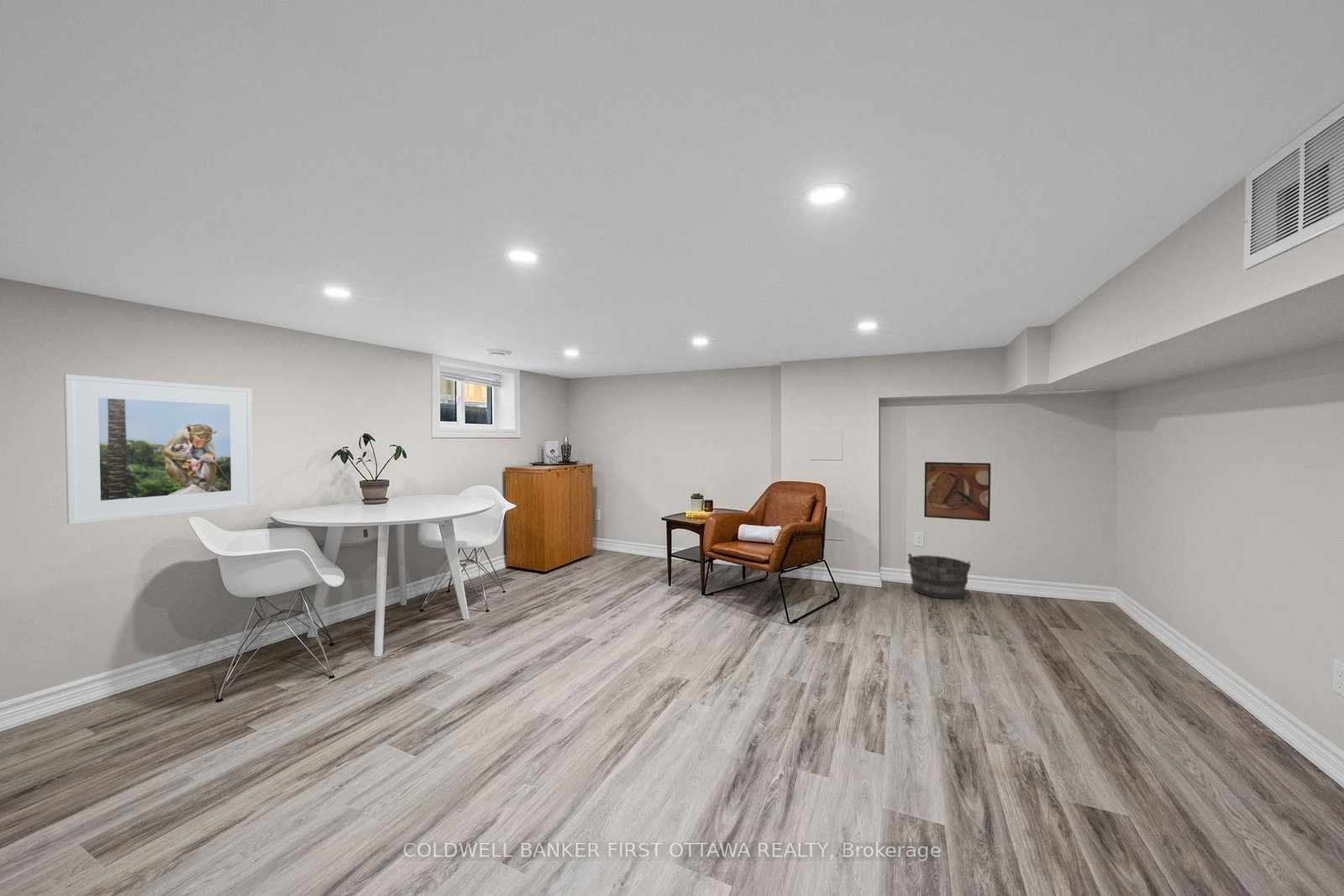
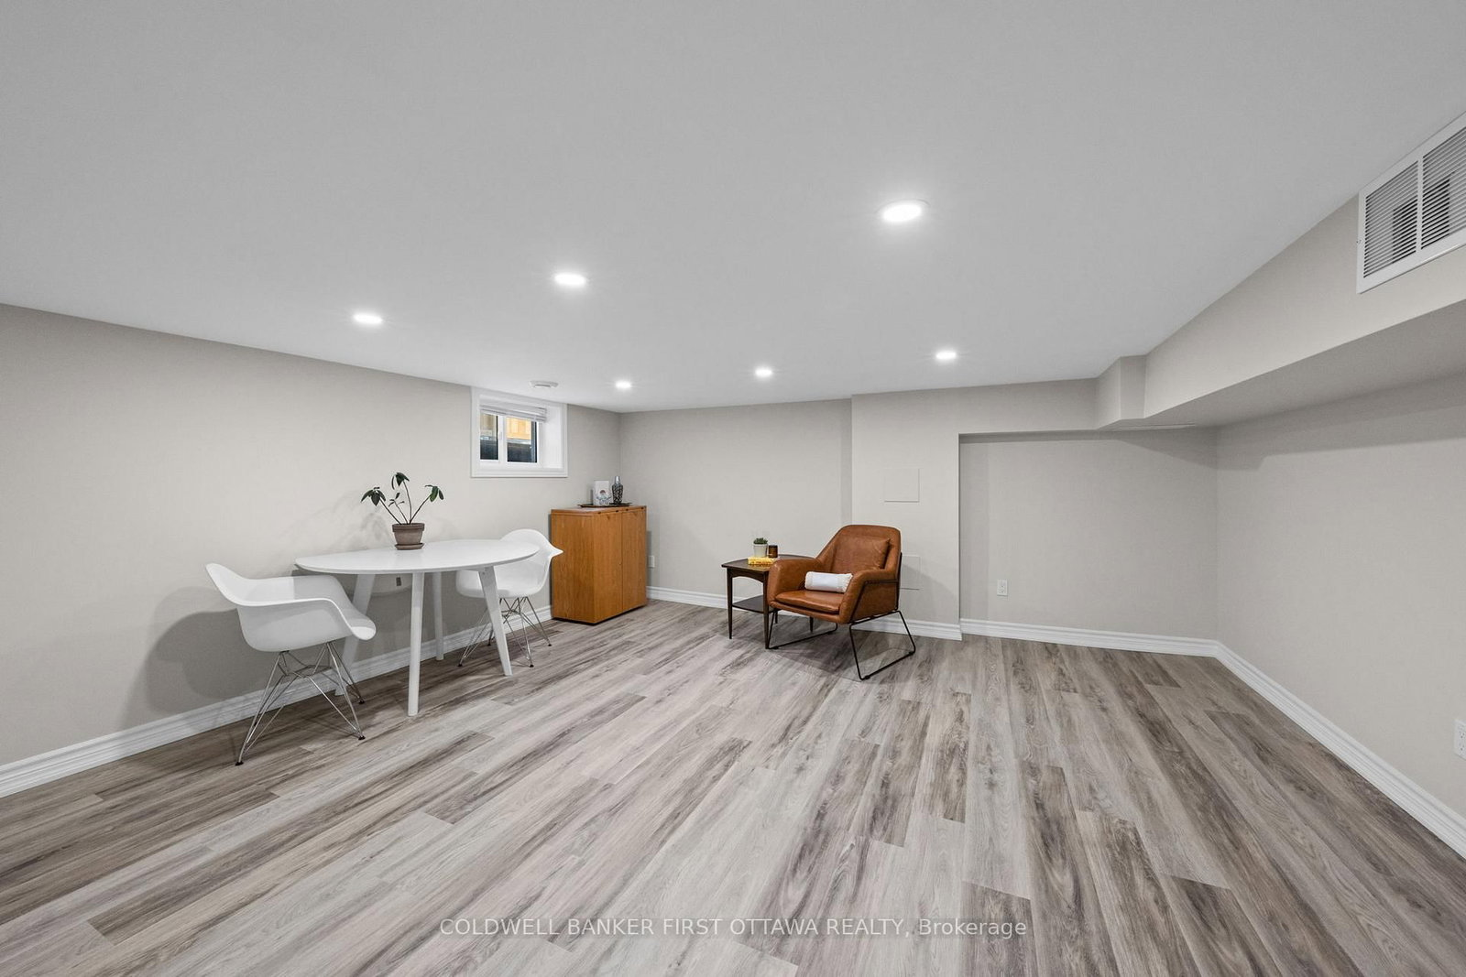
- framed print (170, 448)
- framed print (956, 490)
- bucket (937, 574)
